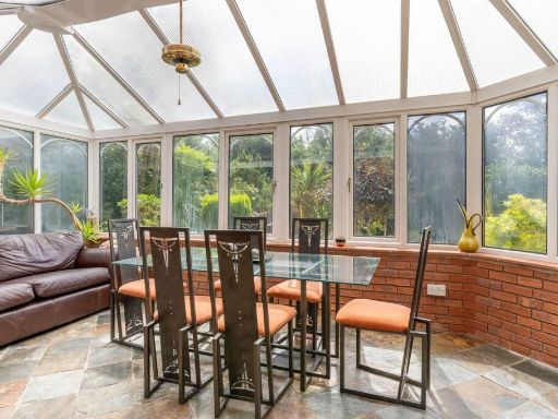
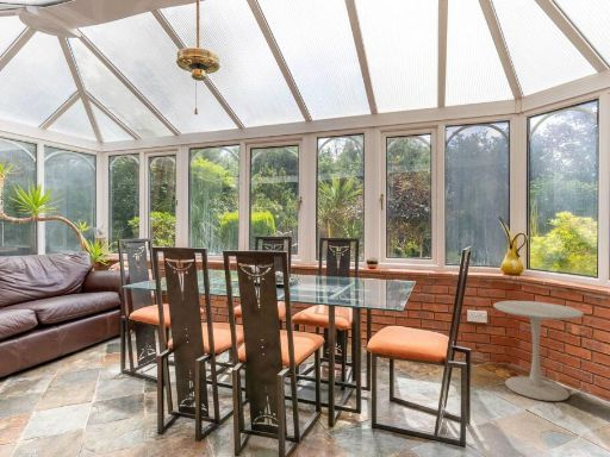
+ side table (535, 348)
